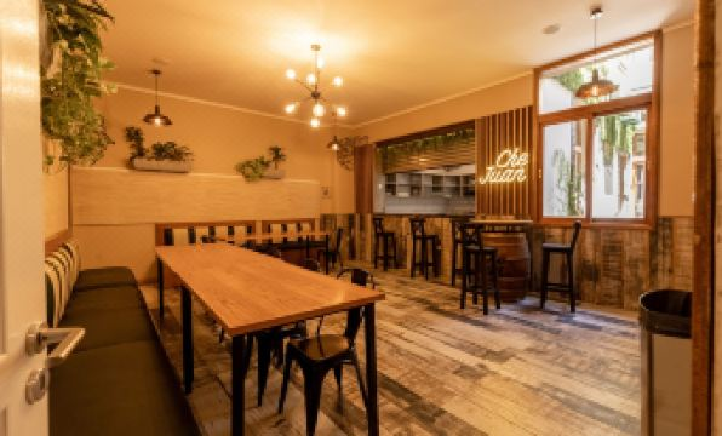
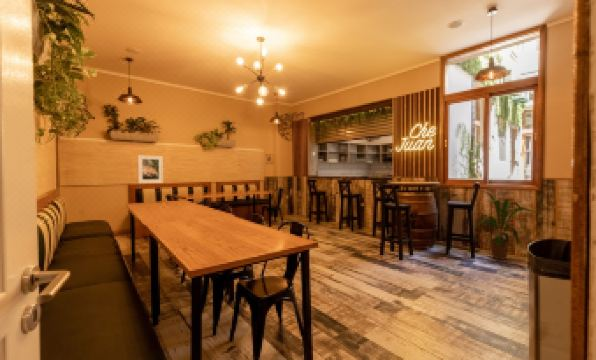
+ house plant (506, 225)
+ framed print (150, 169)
